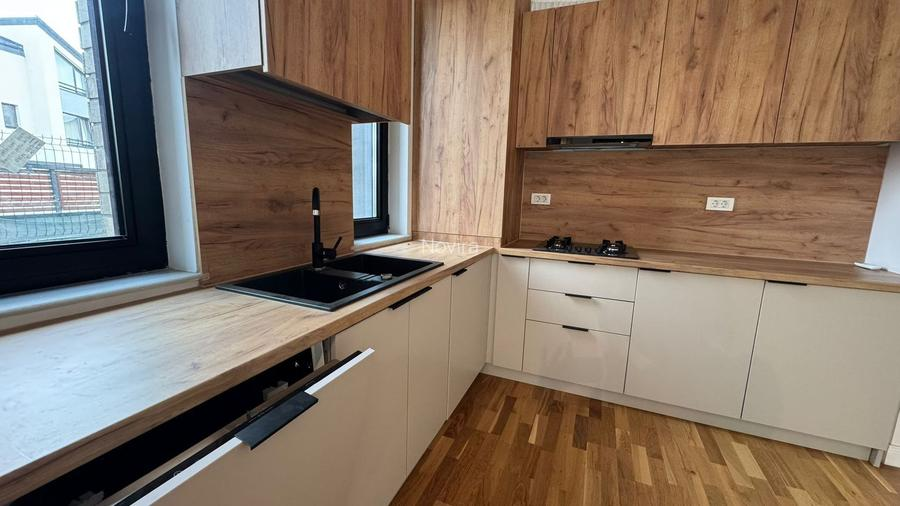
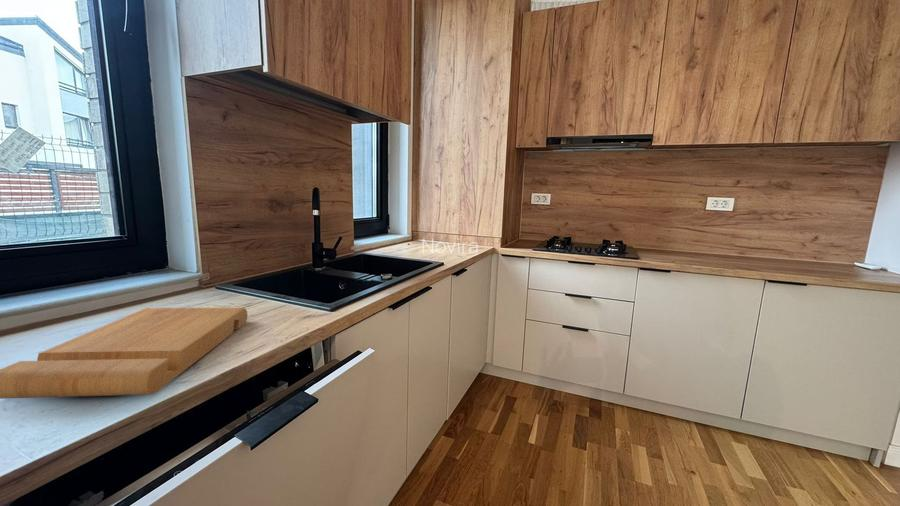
+ cutting board (149, 342)
